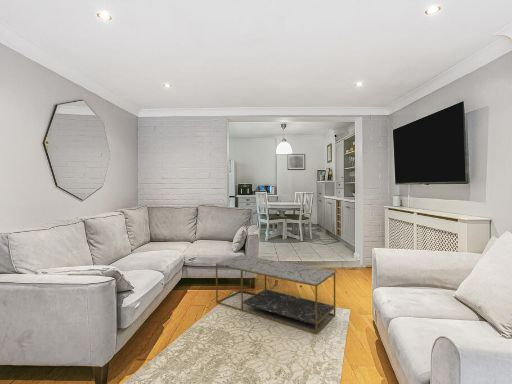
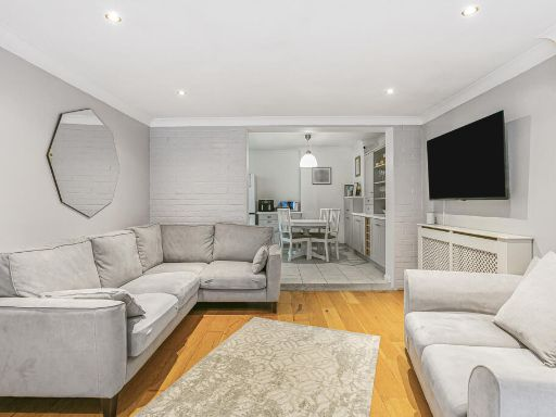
- coffee table (270, 290)
